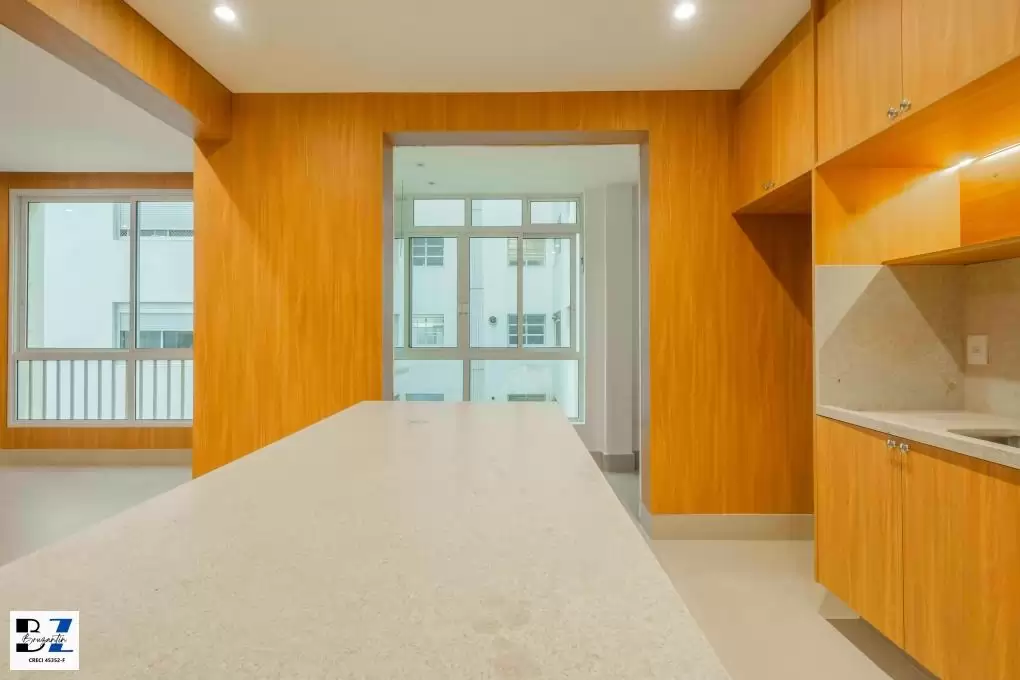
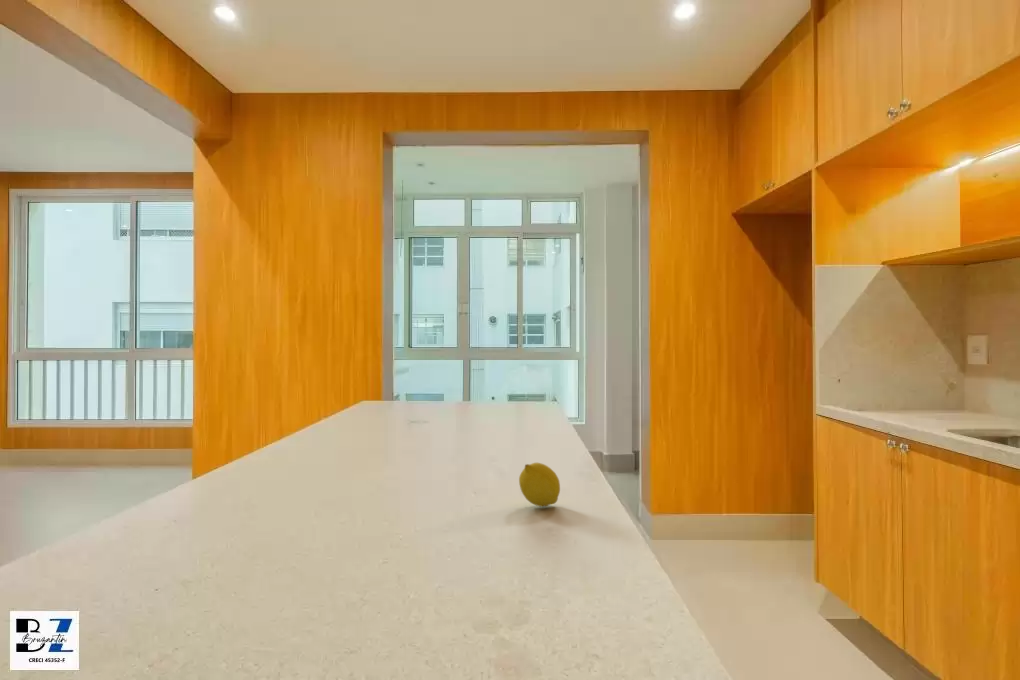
+ fruit (539, 484)
